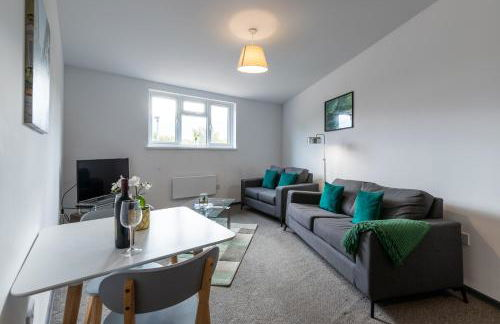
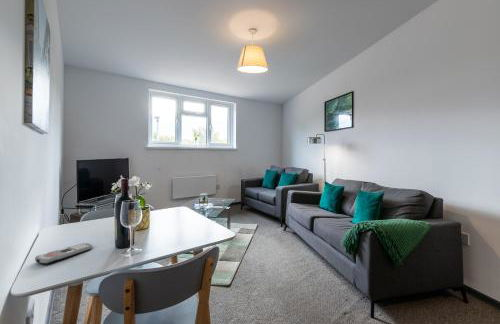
+ remote control (66, 252)
